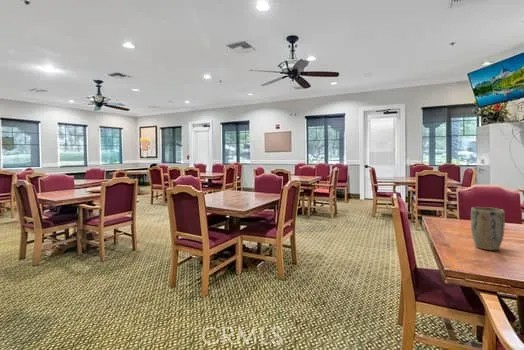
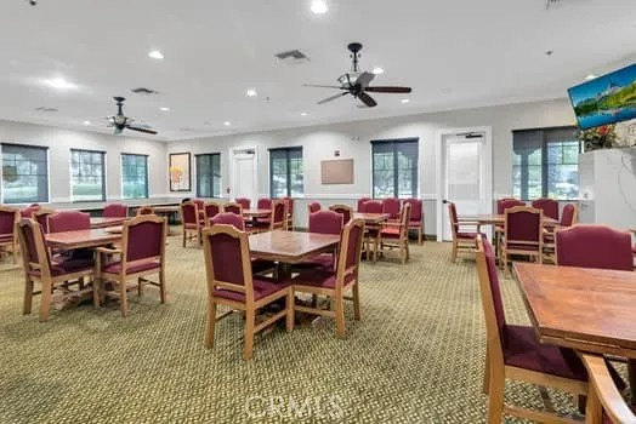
- plant pot (486, 228)
